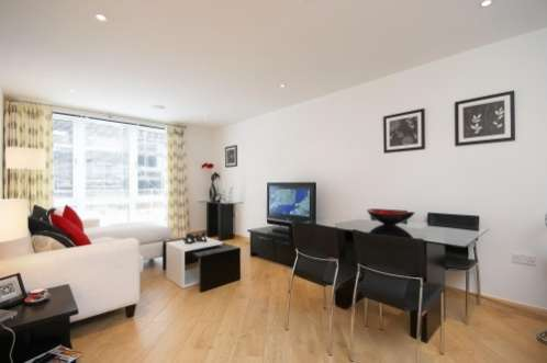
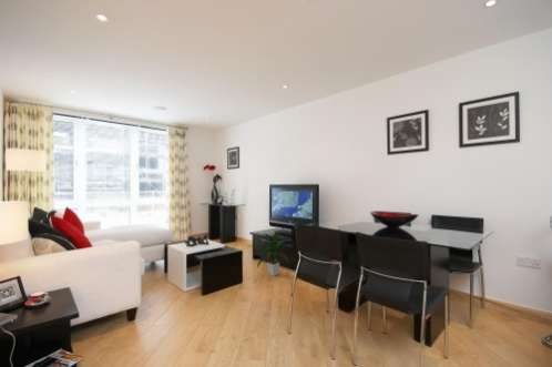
+ indoor plant (272, 252)
